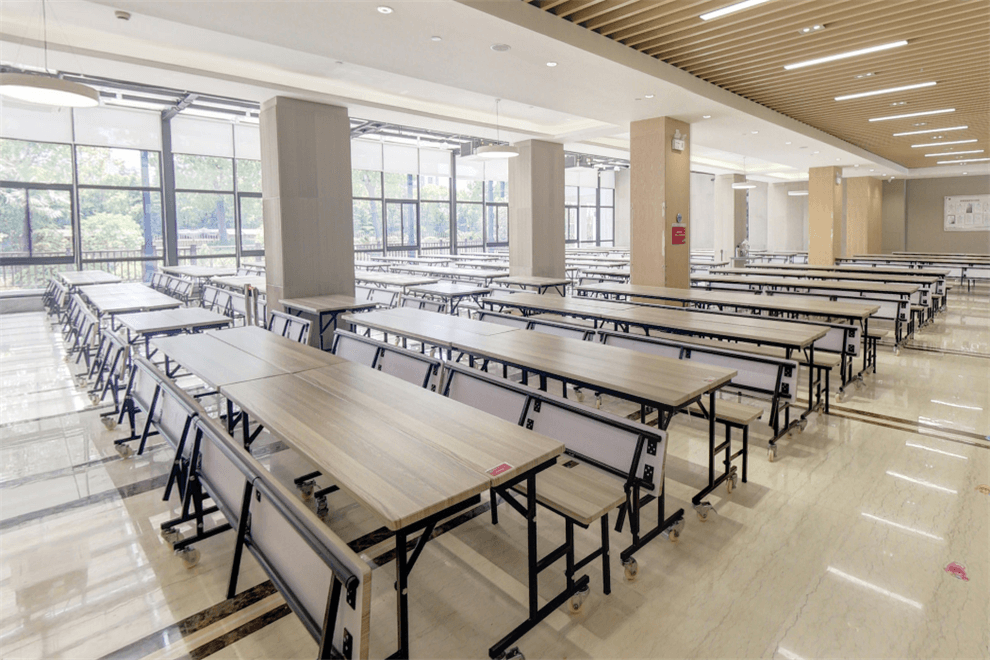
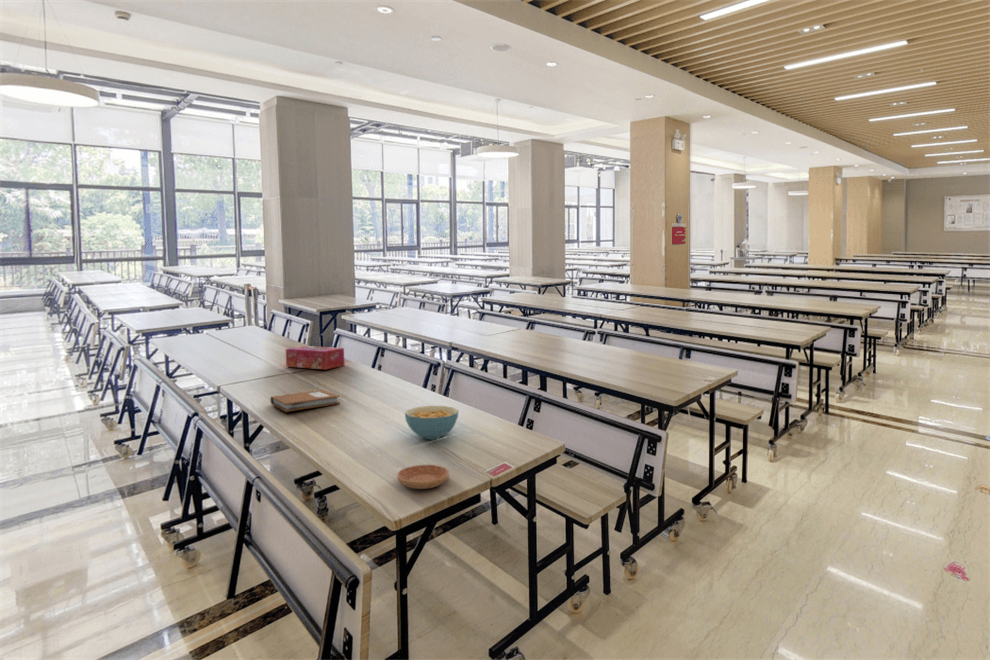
+ tissue box (315, 357)
+ cereal bowl (432, 424)
+ saucer (423, 477)
+ notebook (306, 399)
